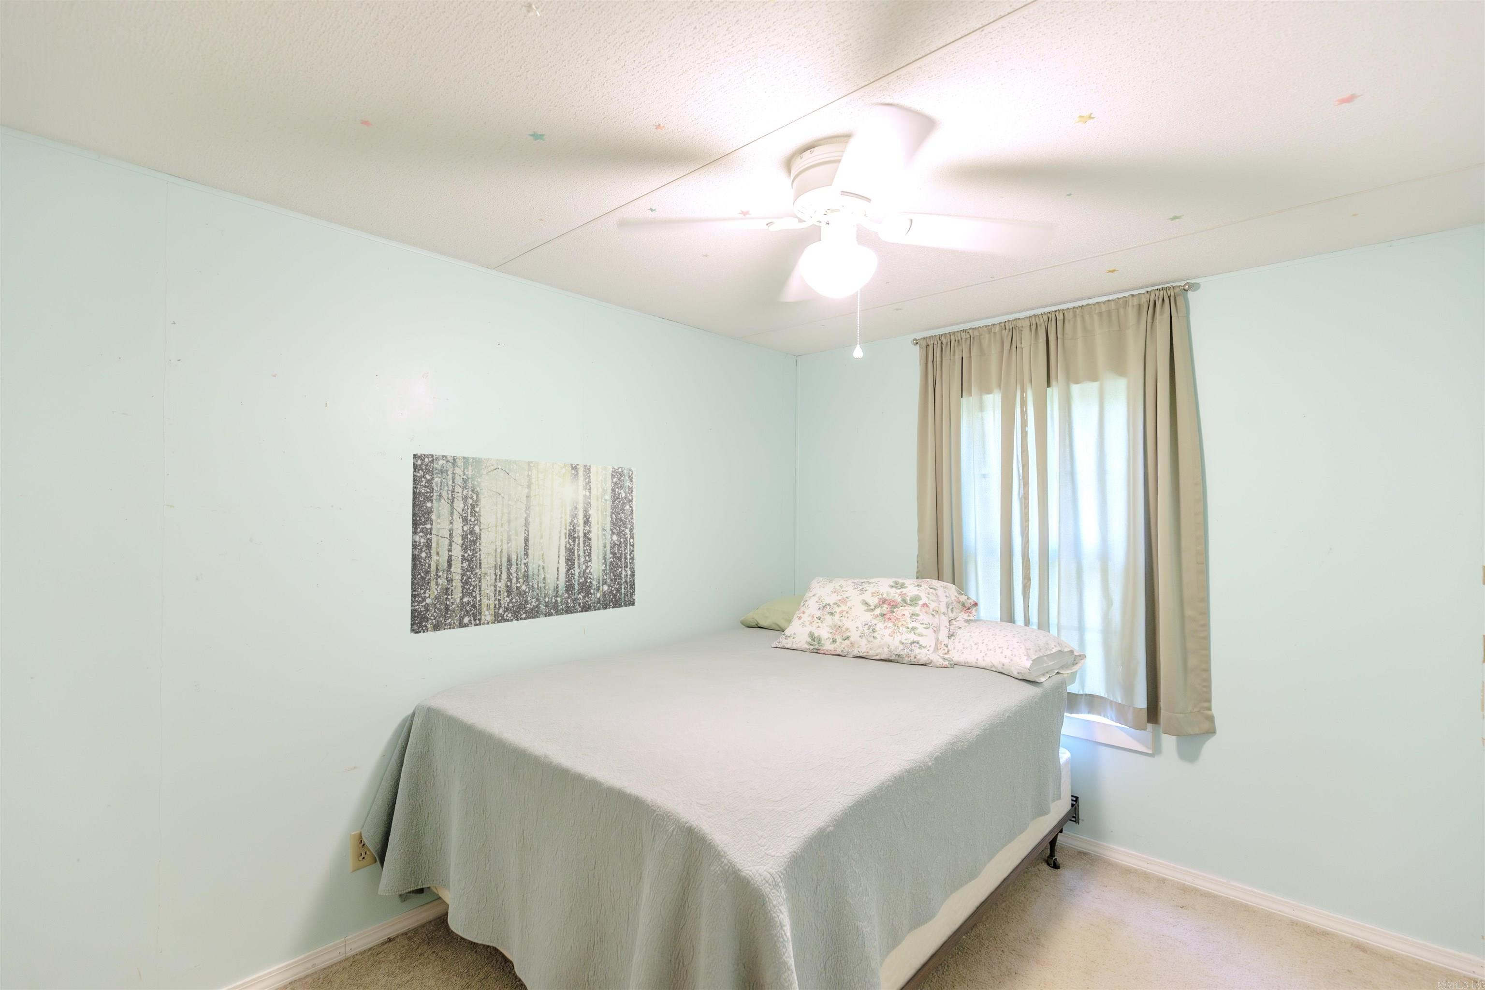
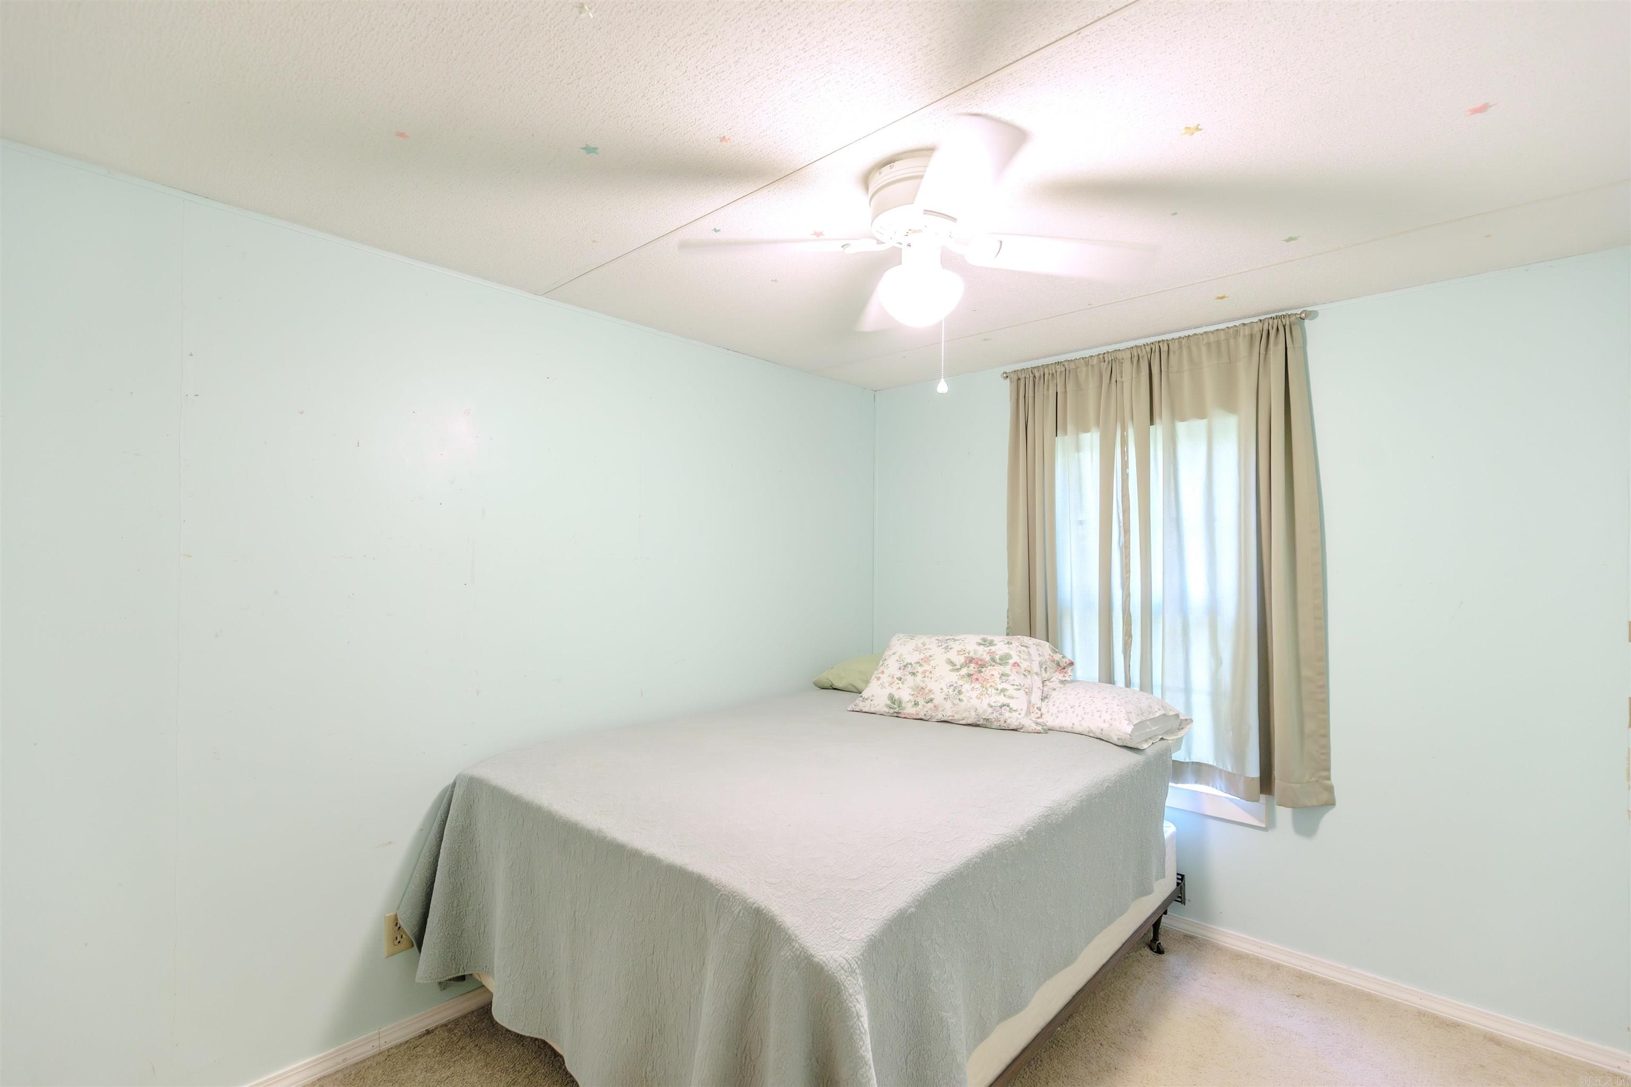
- wall art (538, 539)
